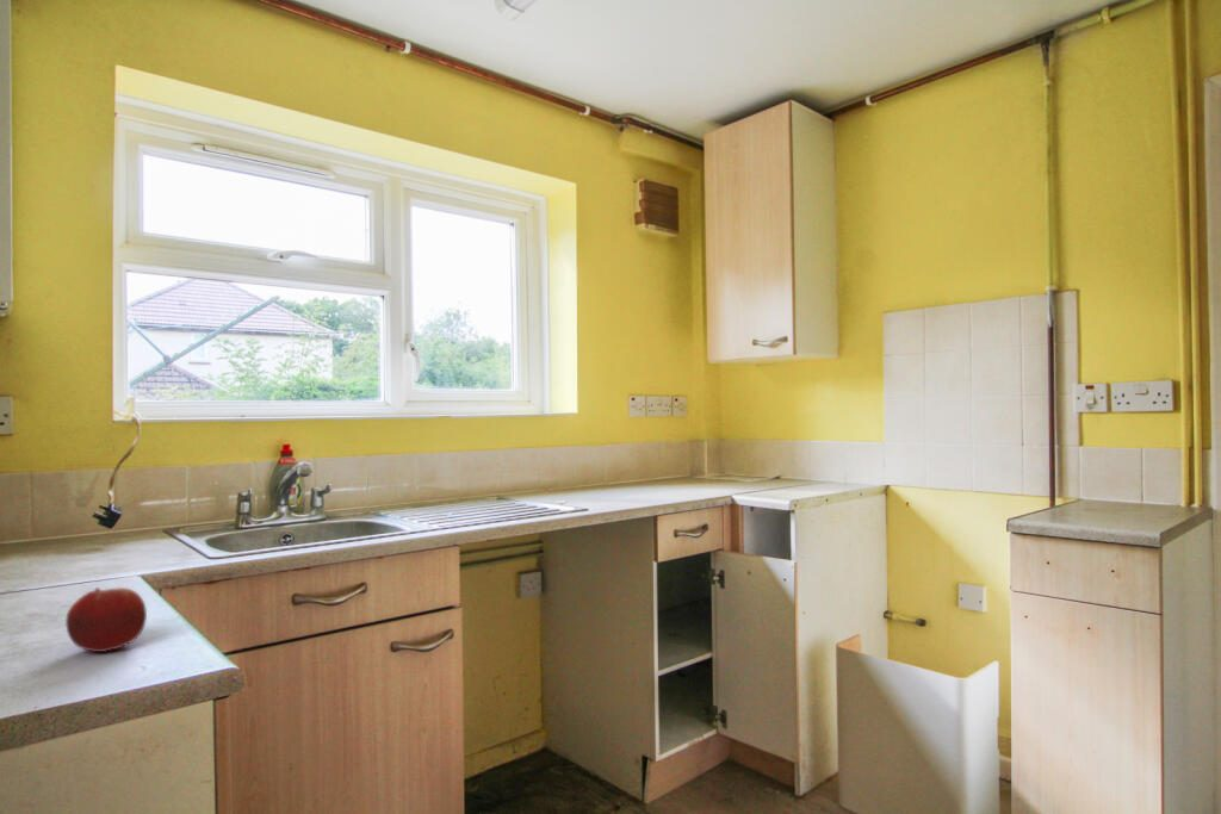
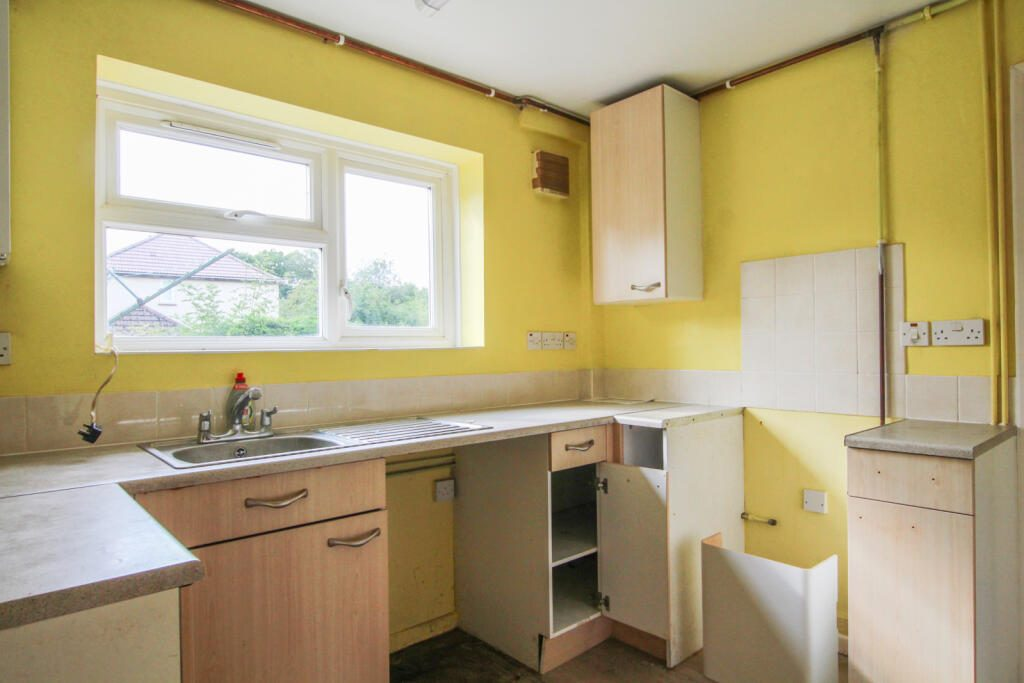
- fruit (107, 617)
